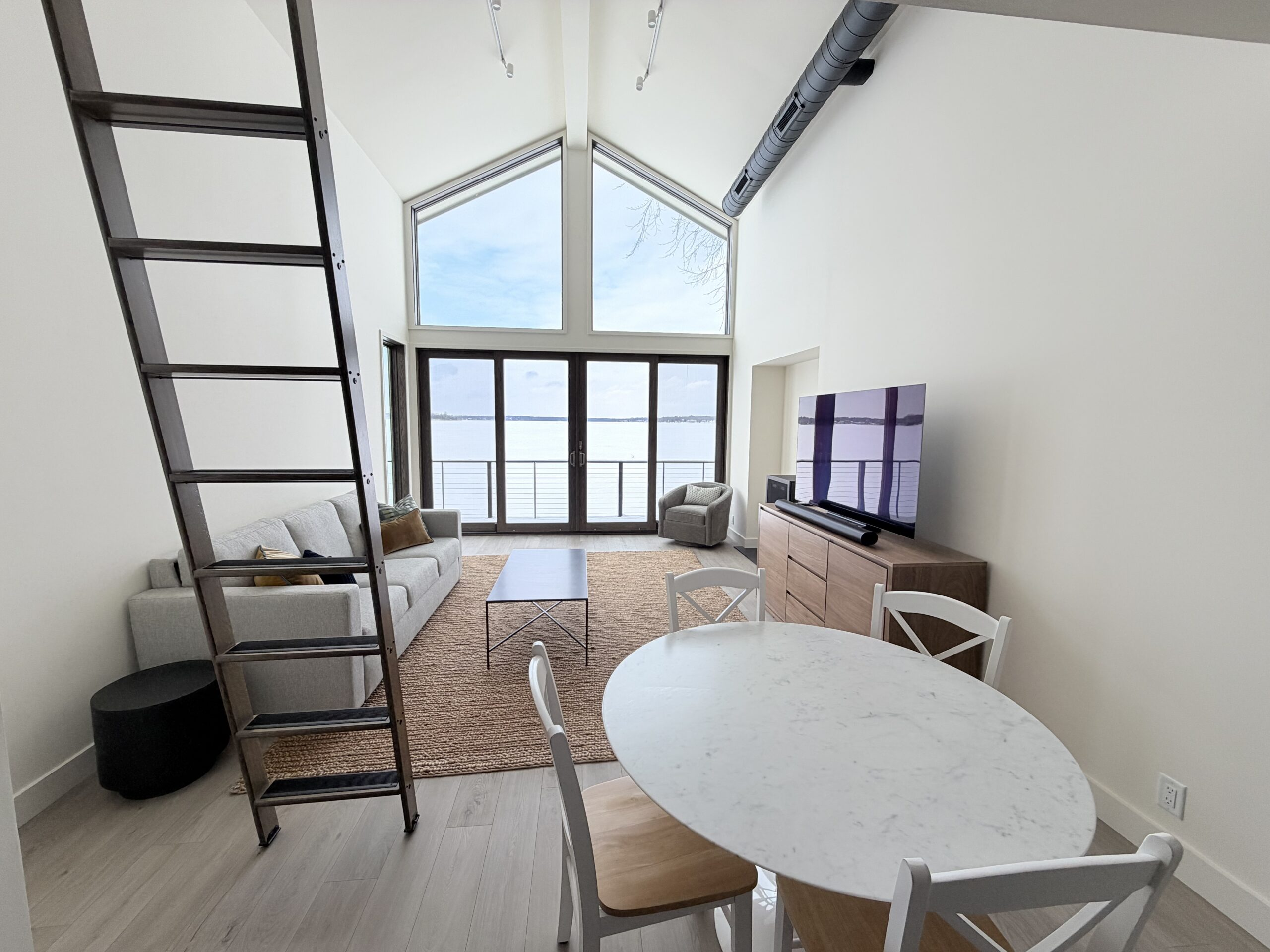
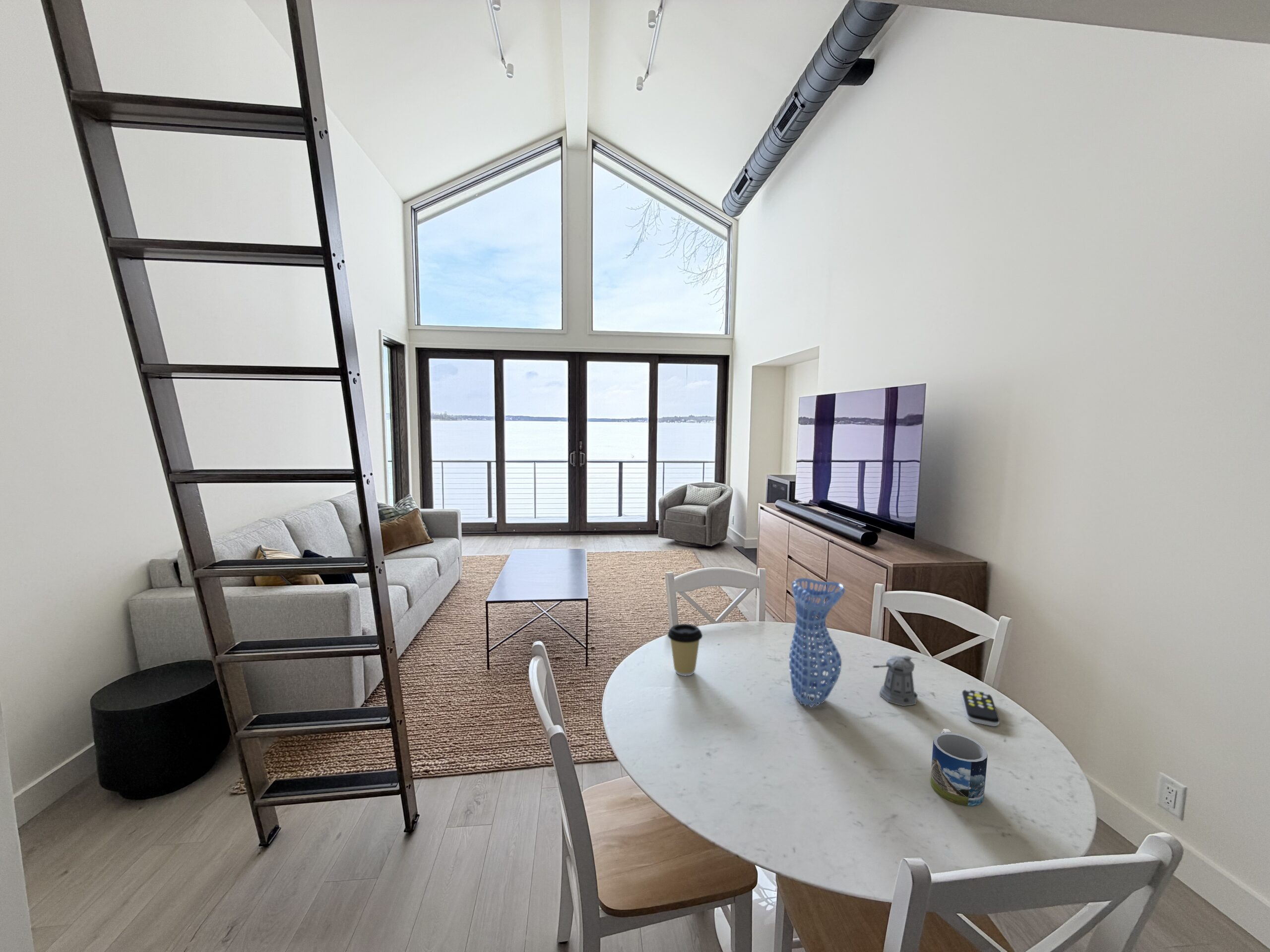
+ remote control (980, 707)
+ vase (814, 642)
+ coffee cup (685, 650)
+ pepper shaker (895, 677)
+ mug (954, 762)
